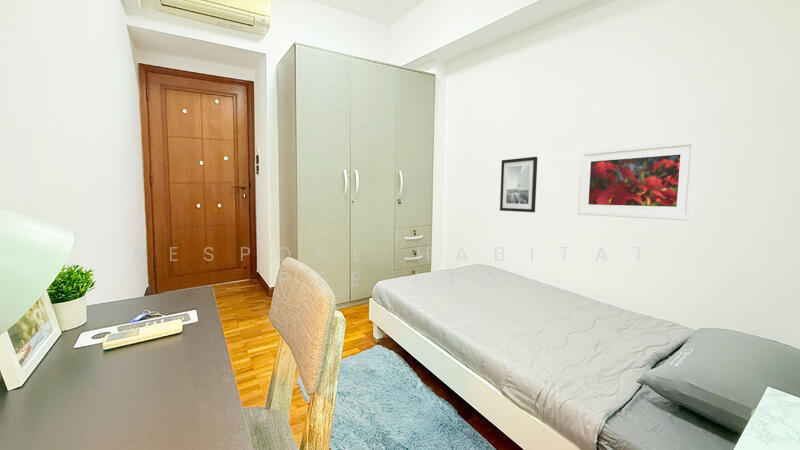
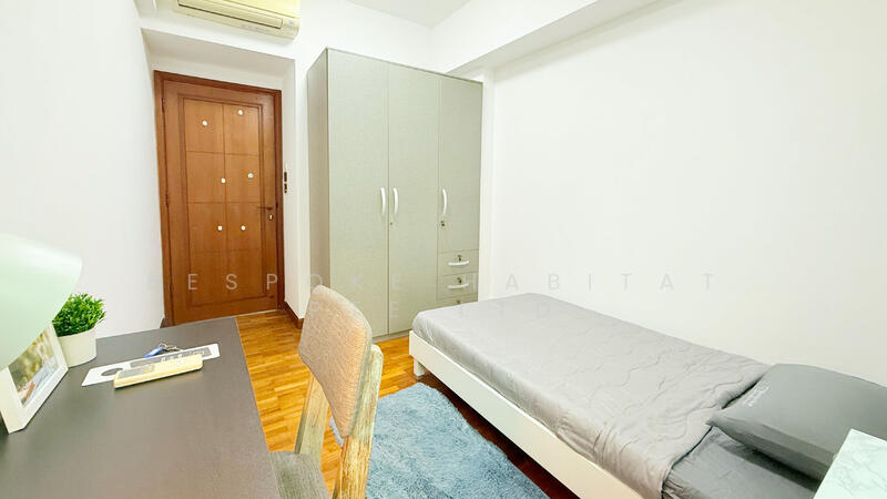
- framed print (630, 182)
- wall art (517, 185)
